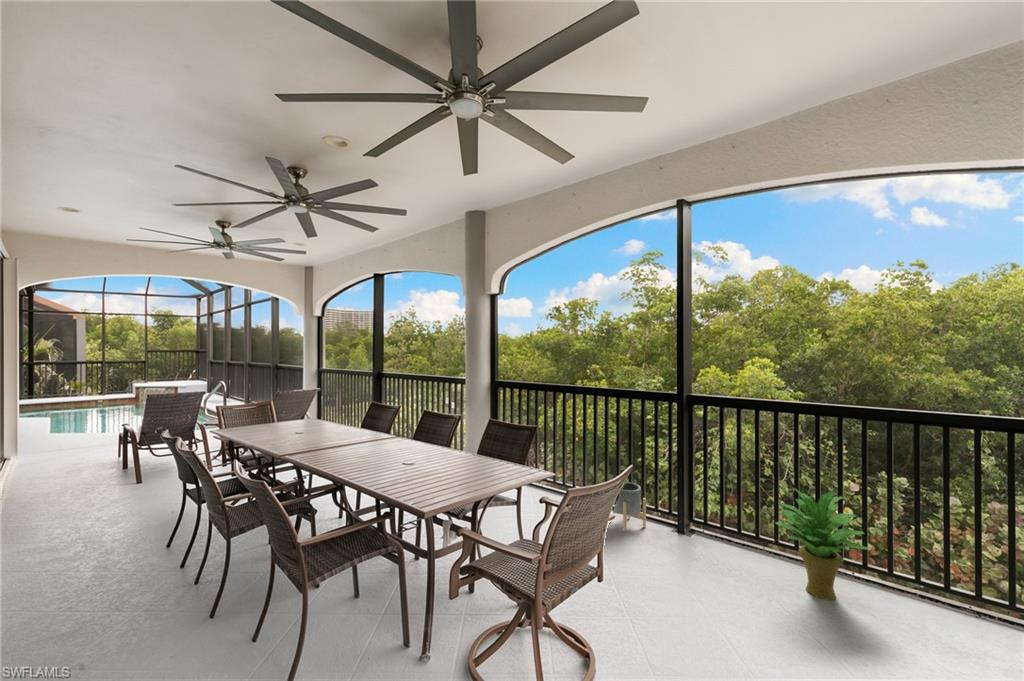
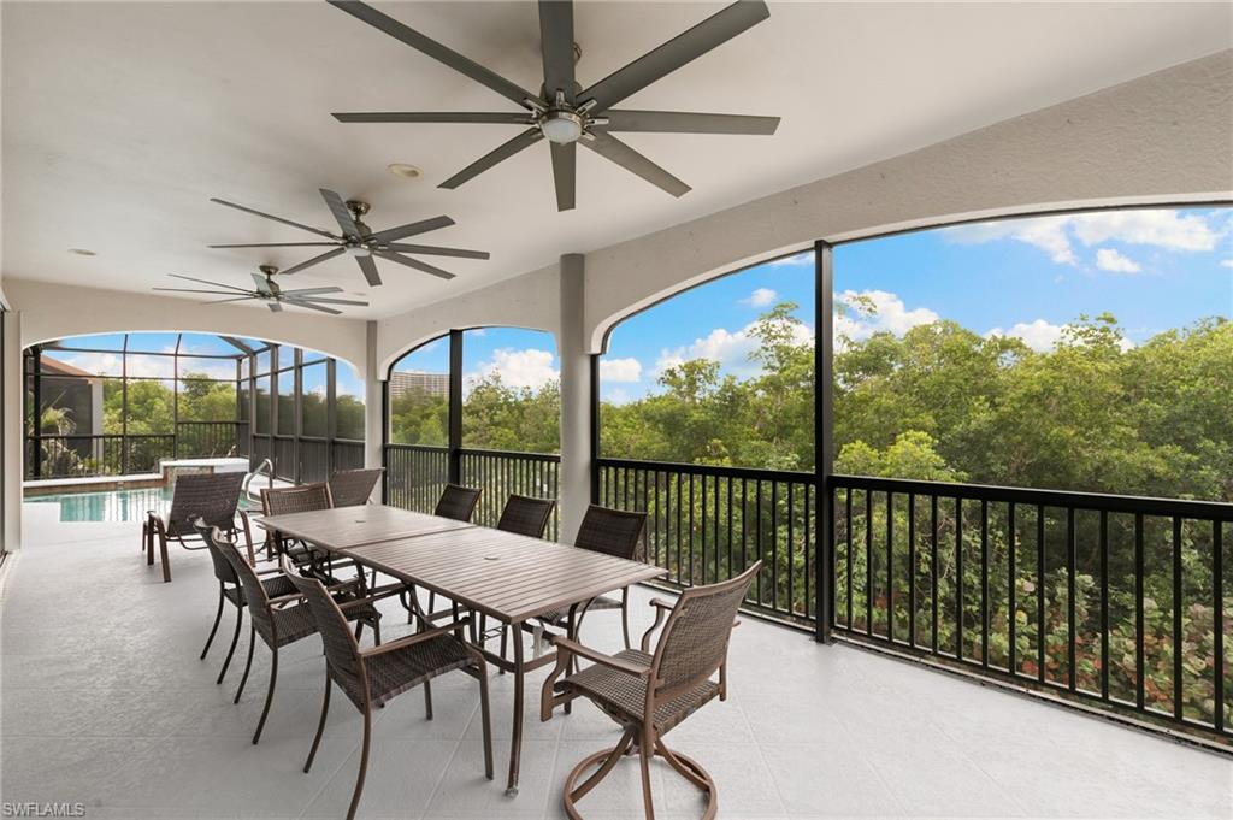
- planter (626, 505)
- potted plant (820, 542)
